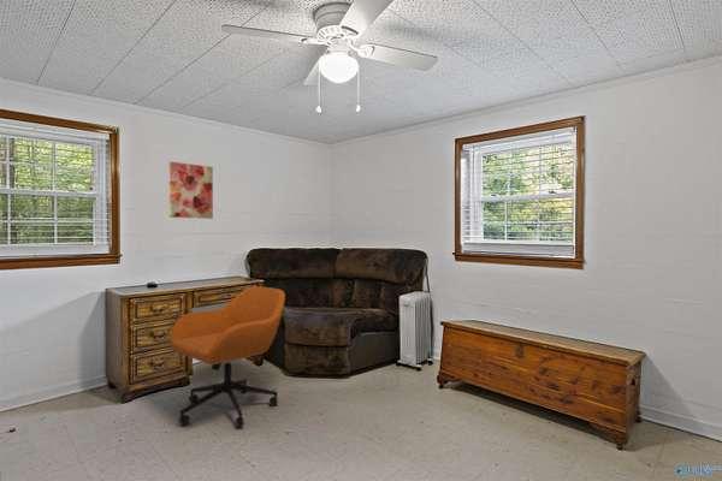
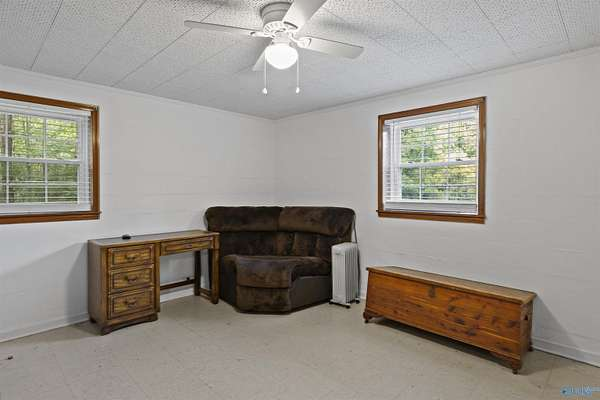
- wall art (191, 191)
- office chair (227, 350)
